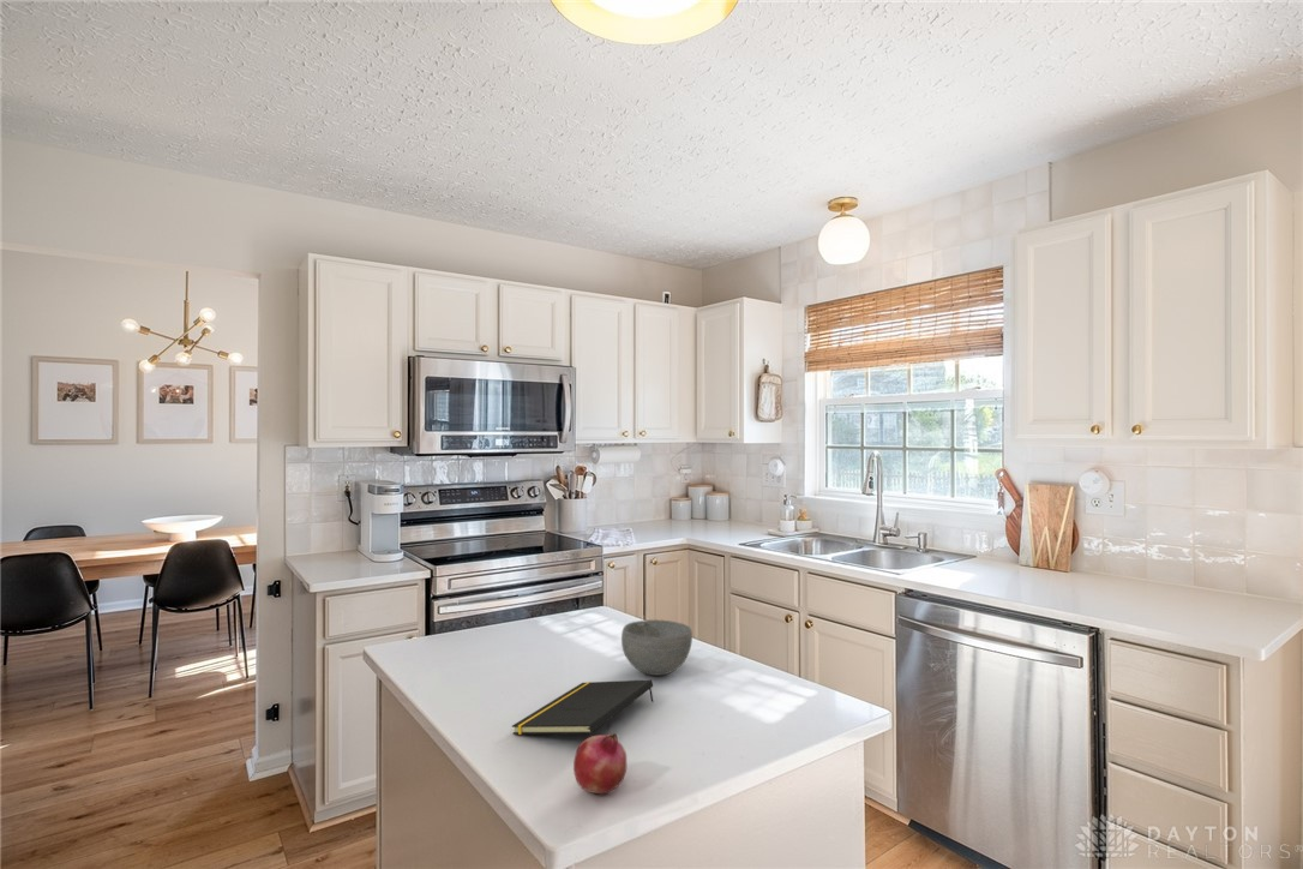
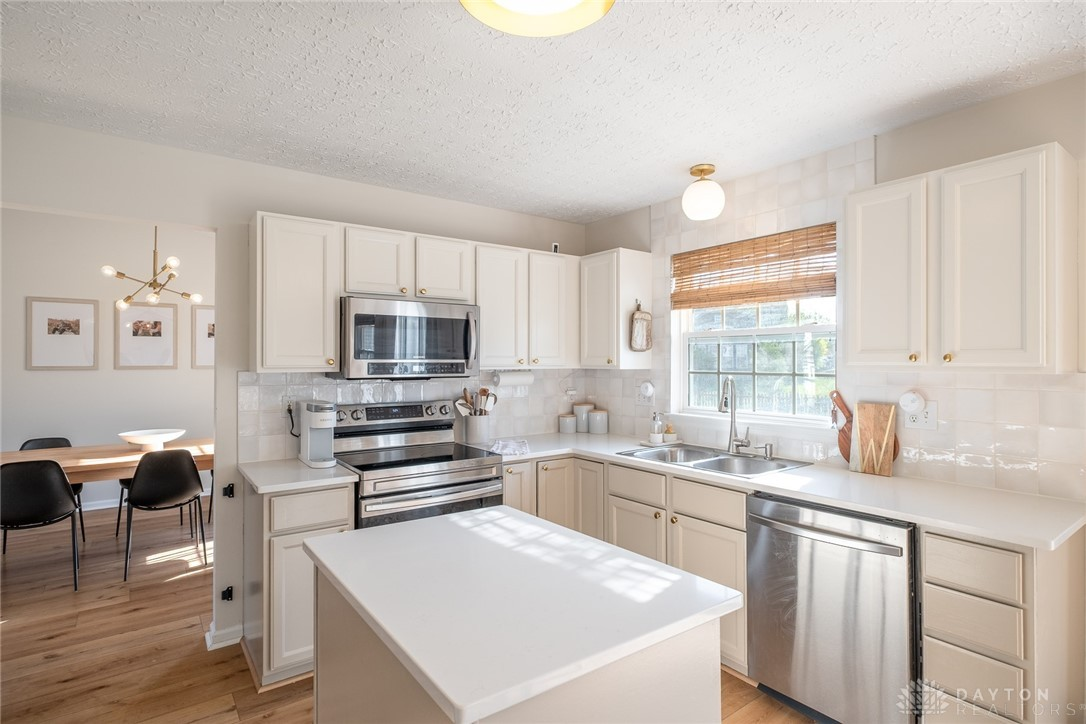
- fruit (600, 760)
- bowl (656, 649)
- notepad (586, 705)
